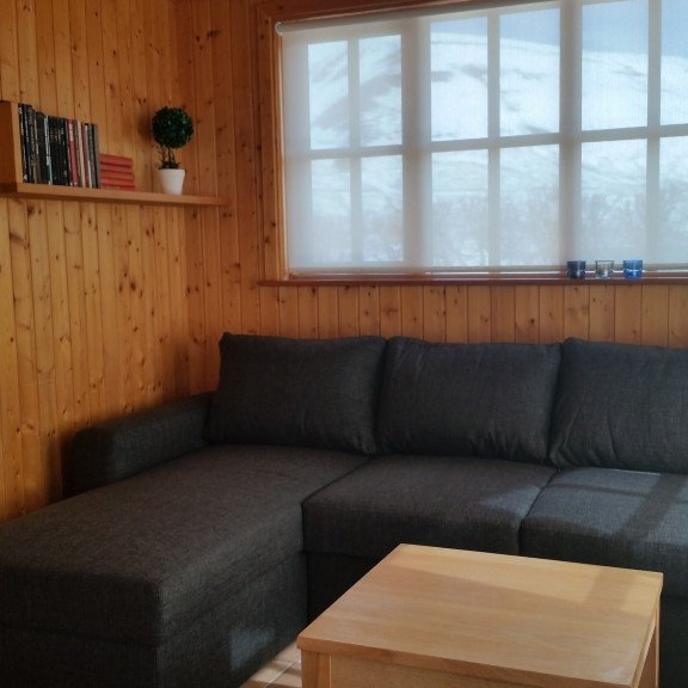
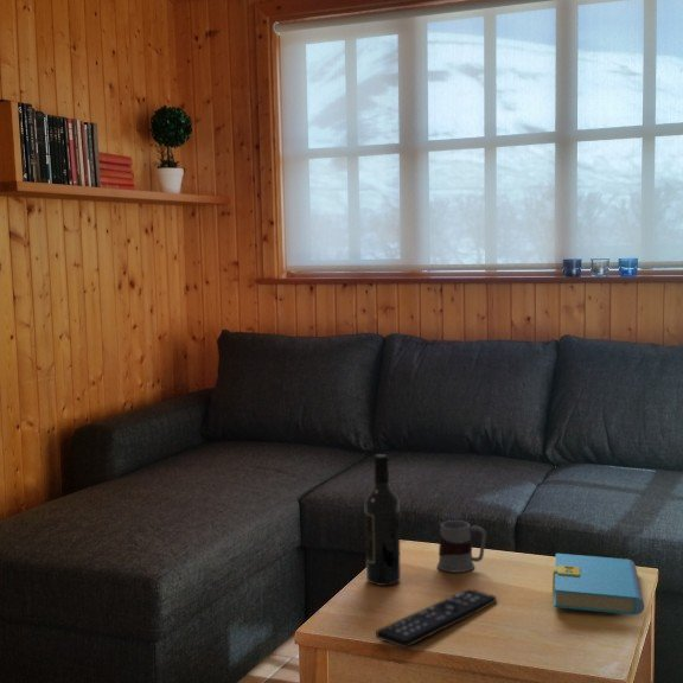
+ book (595, 581)
+ mug (461, 545)
+ remote control (439, 614)
+ wine bottle (382, 518)
